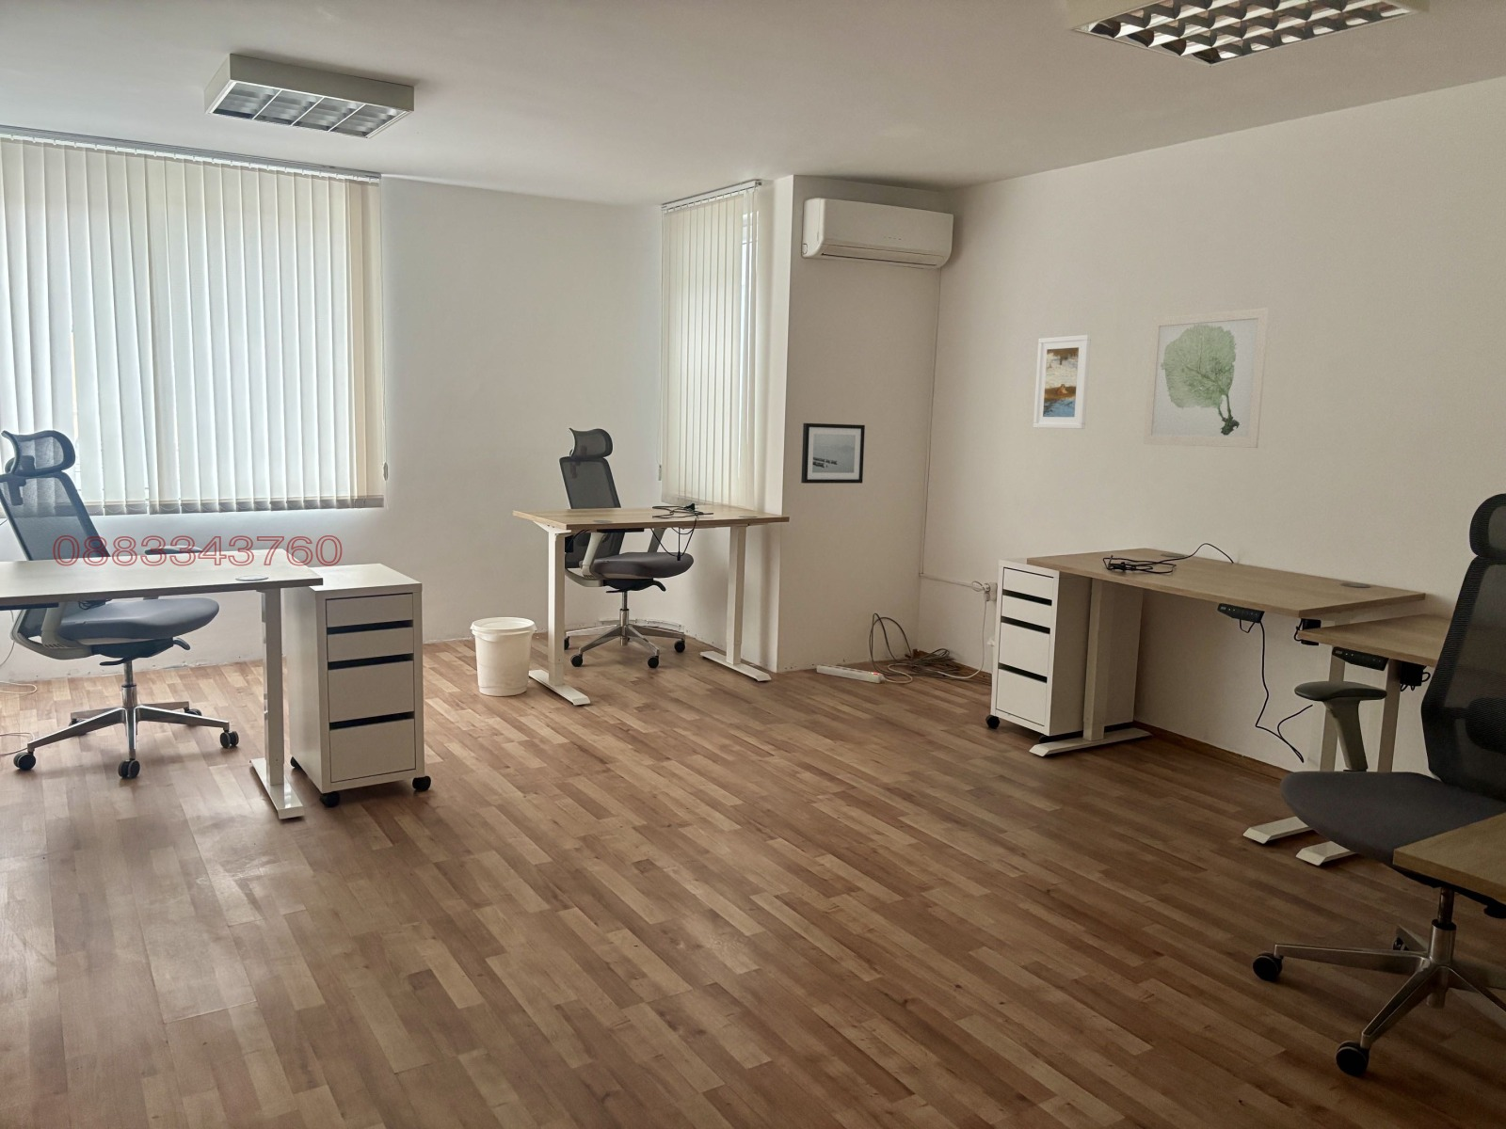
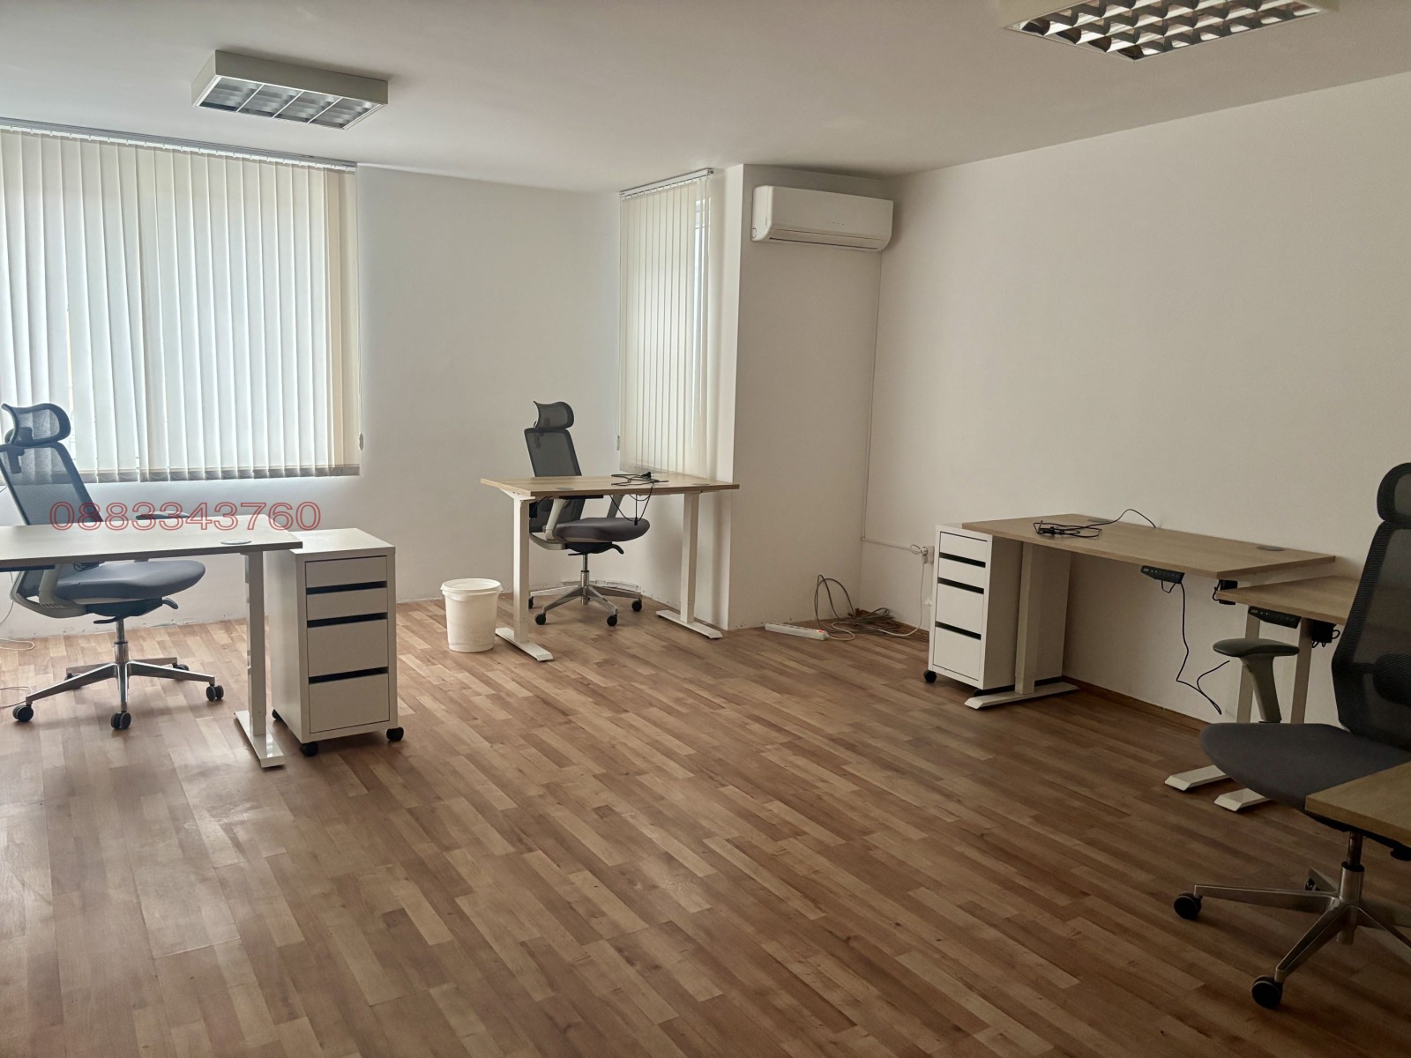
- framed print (1061, 382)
- wall art (1202, 379)
- wall art (832, 453)
